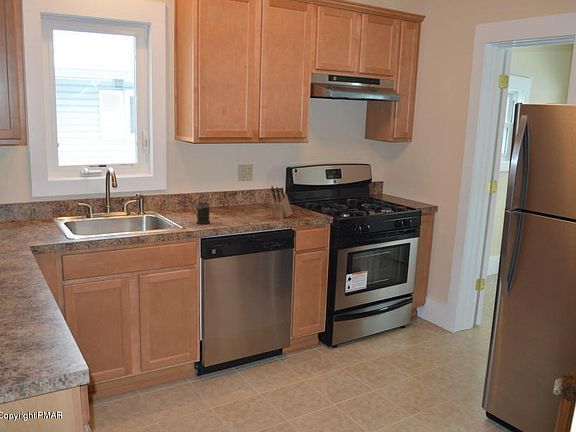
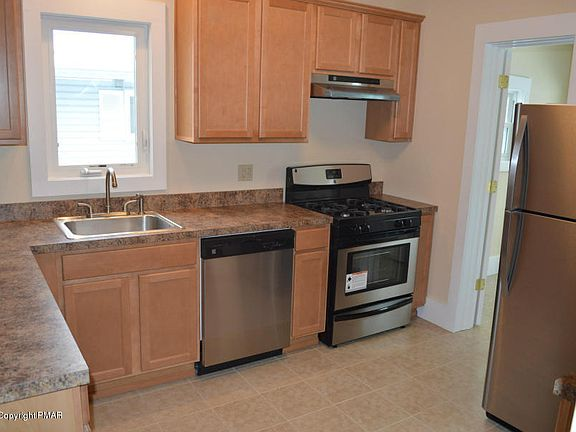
- knife block (281, 201)
- mug (200, 212)
